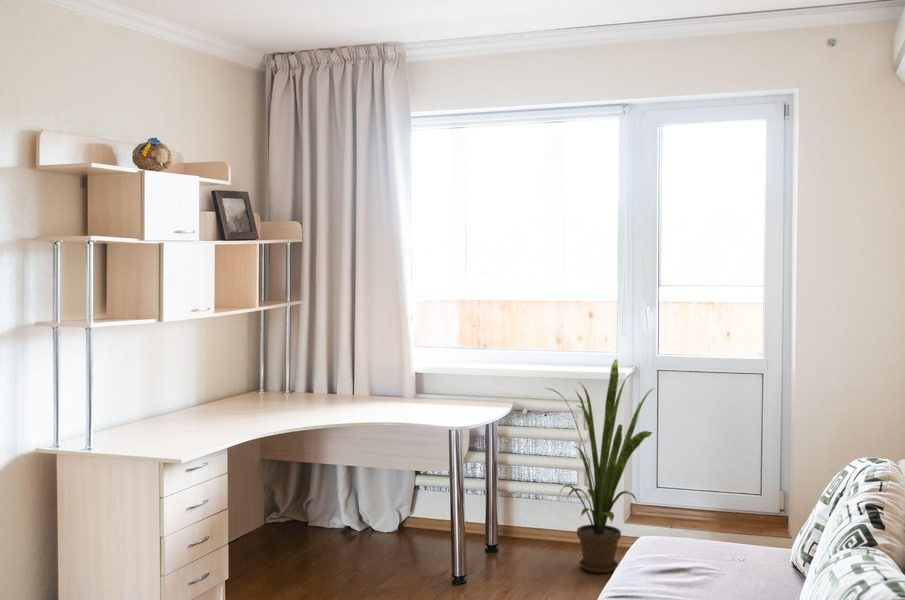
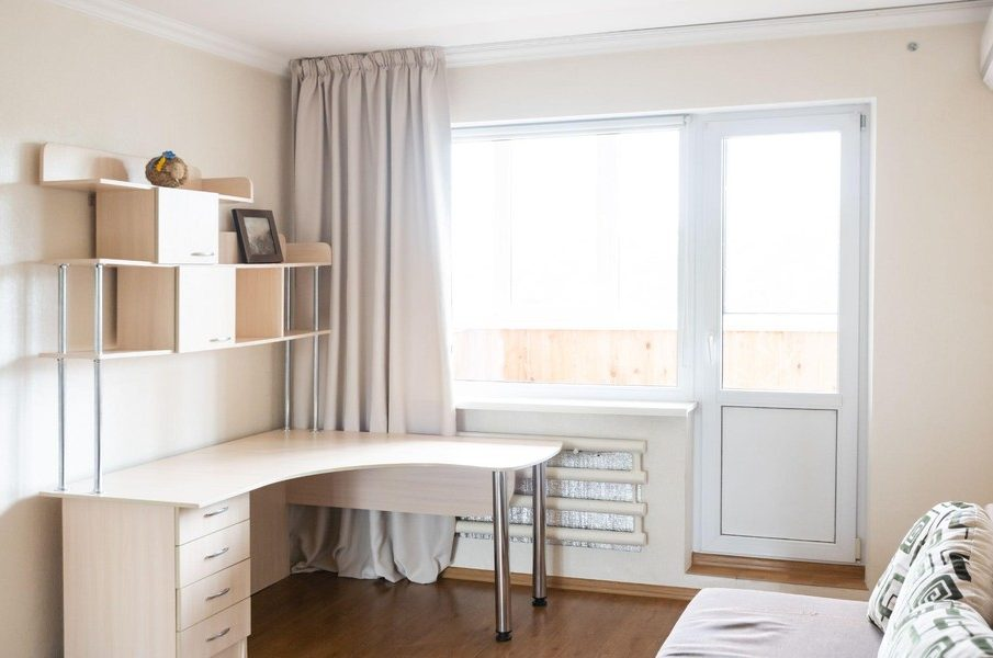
- house plant (597, 464)
